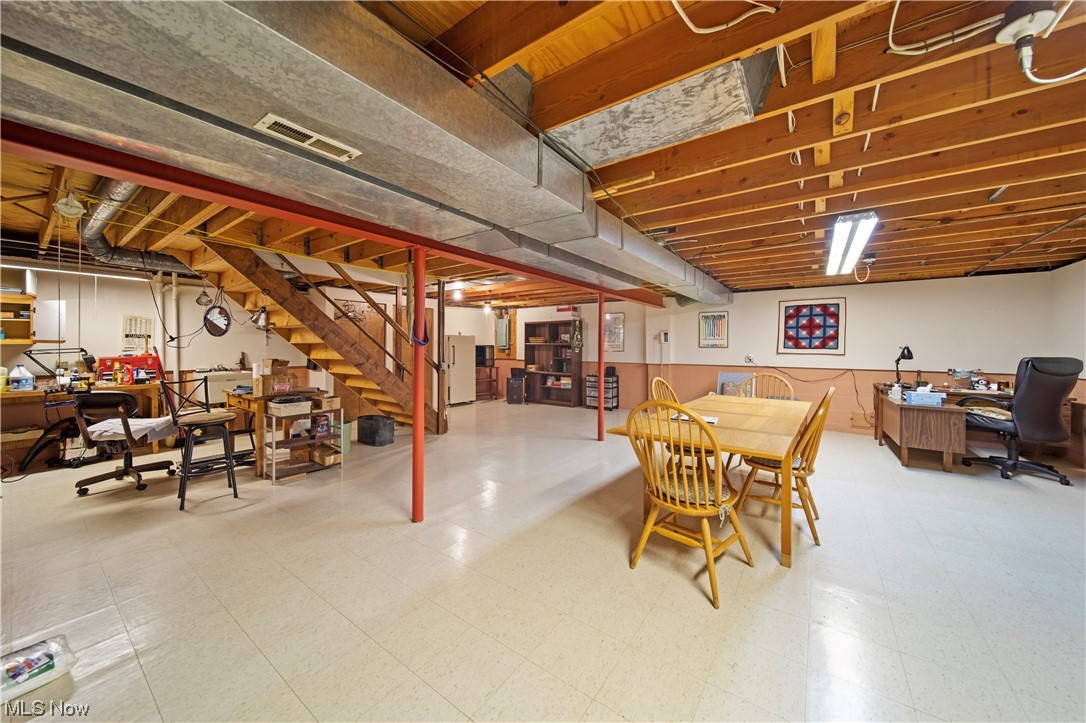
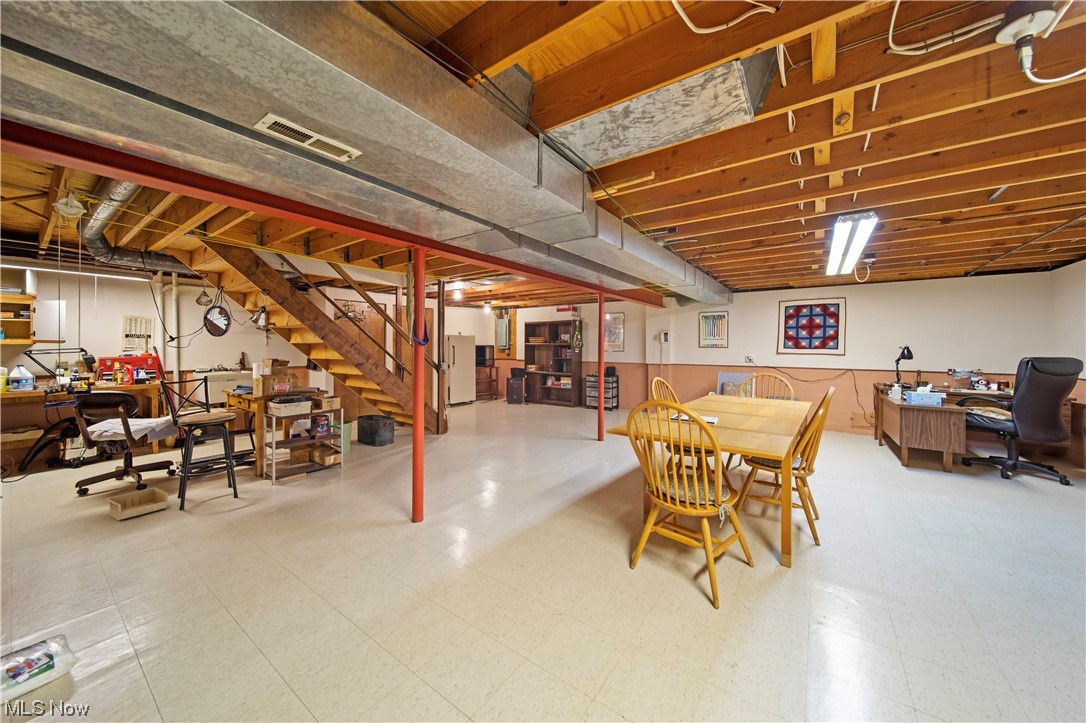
+ storage bin (138, 503)
